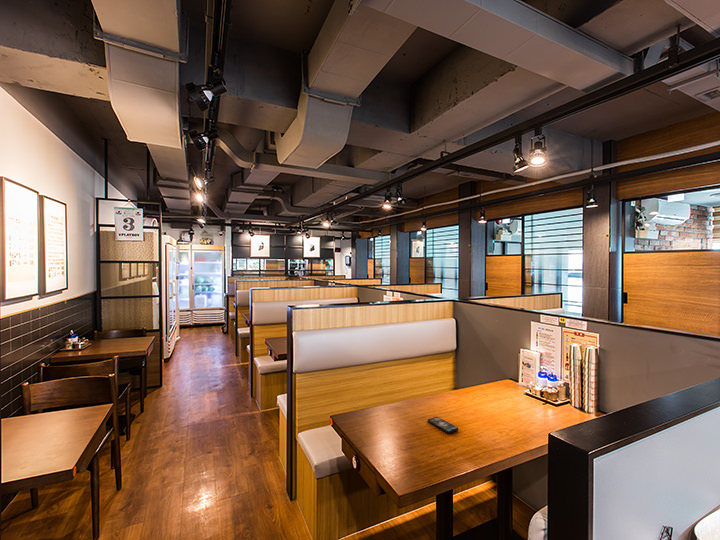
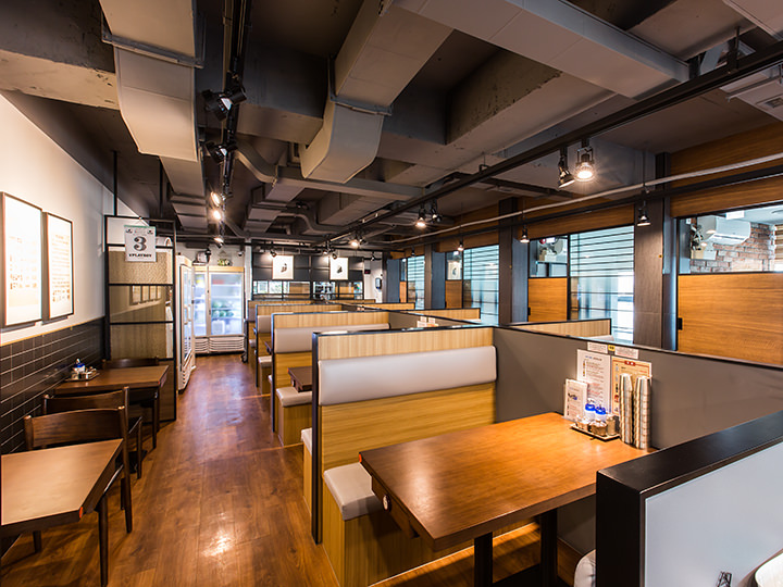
- smartphone (442, 424)
